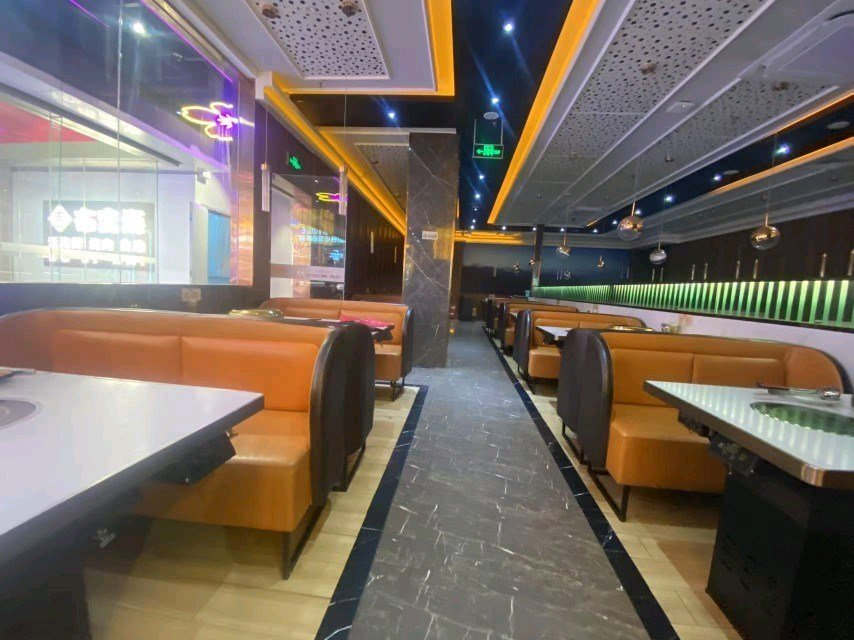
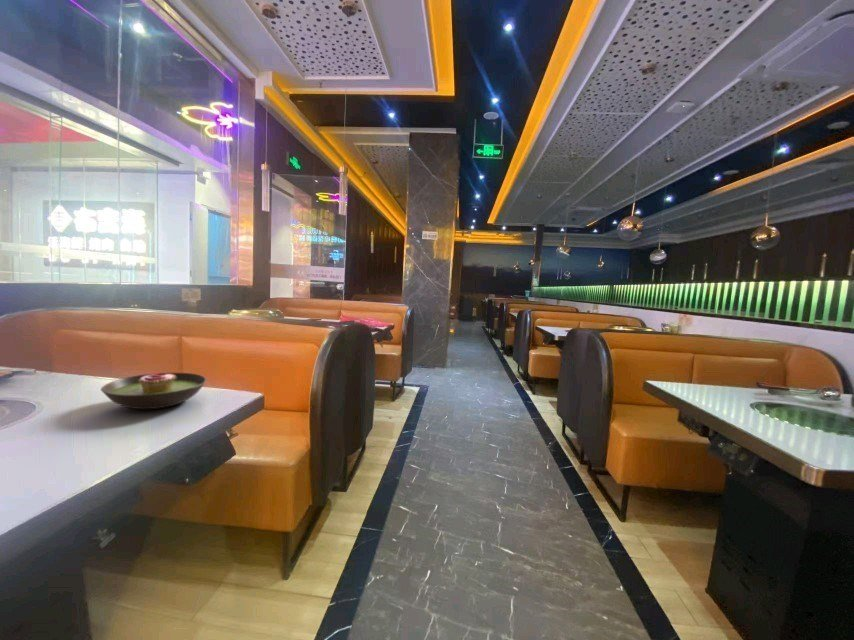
+ soup bowl (157, 389)
